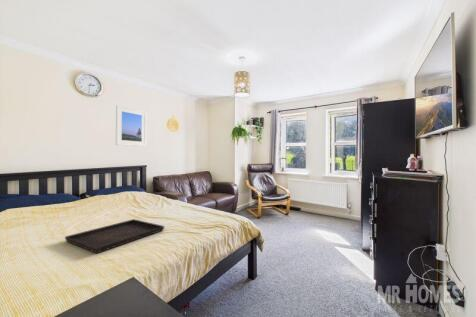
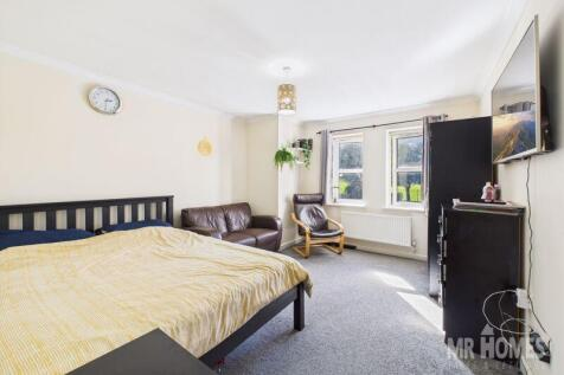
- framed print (131, 127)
- serving tray (118, 233)
